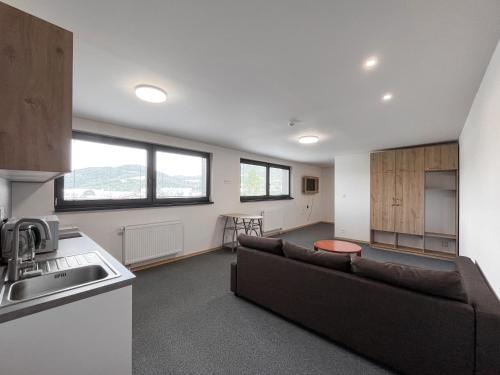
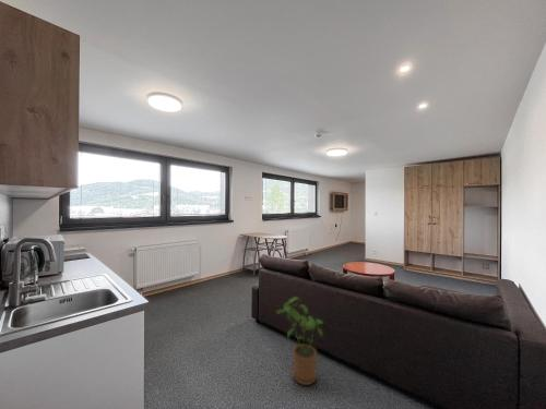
+ house plant (302, 337)
